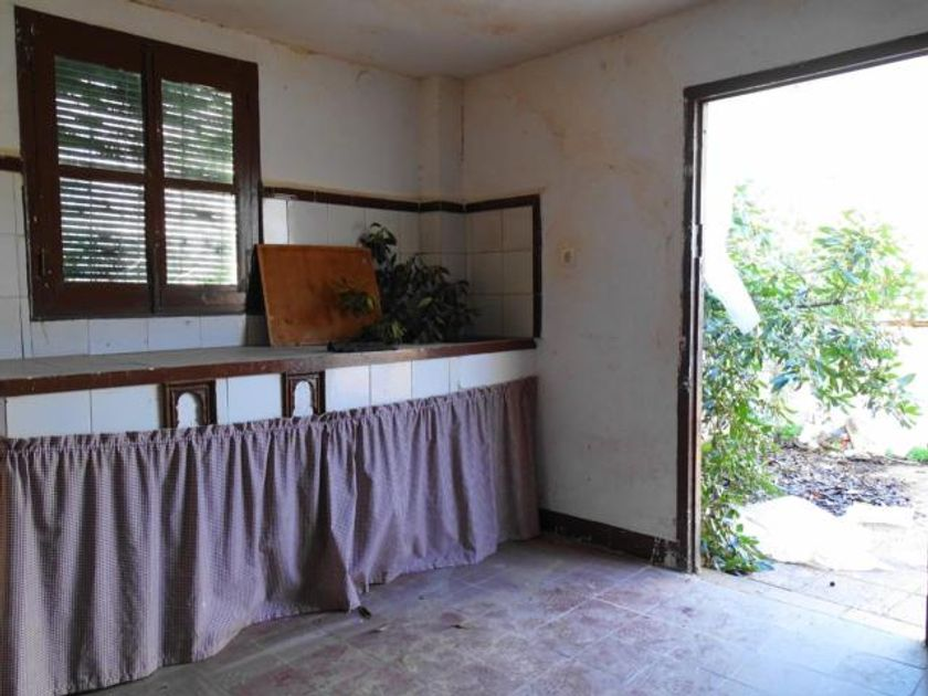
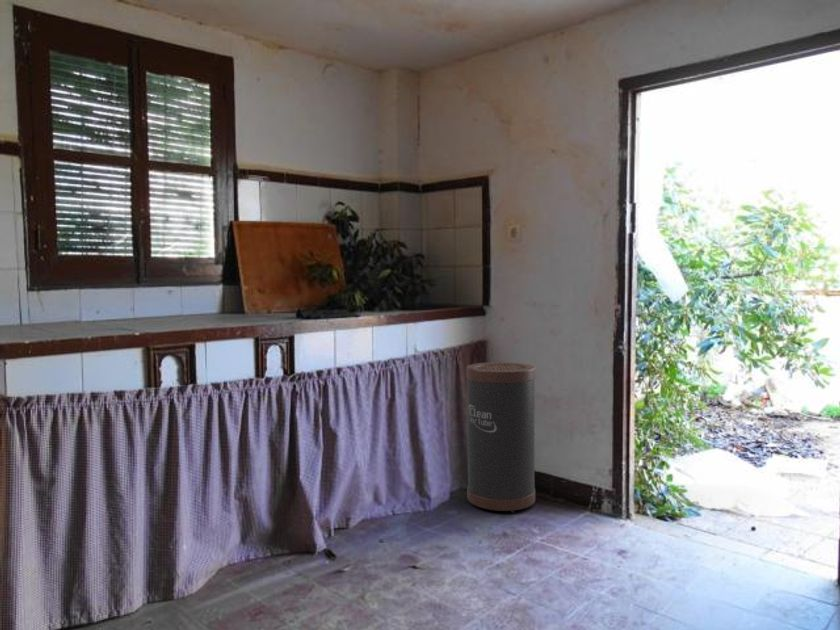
+ trash can (500, 434)
